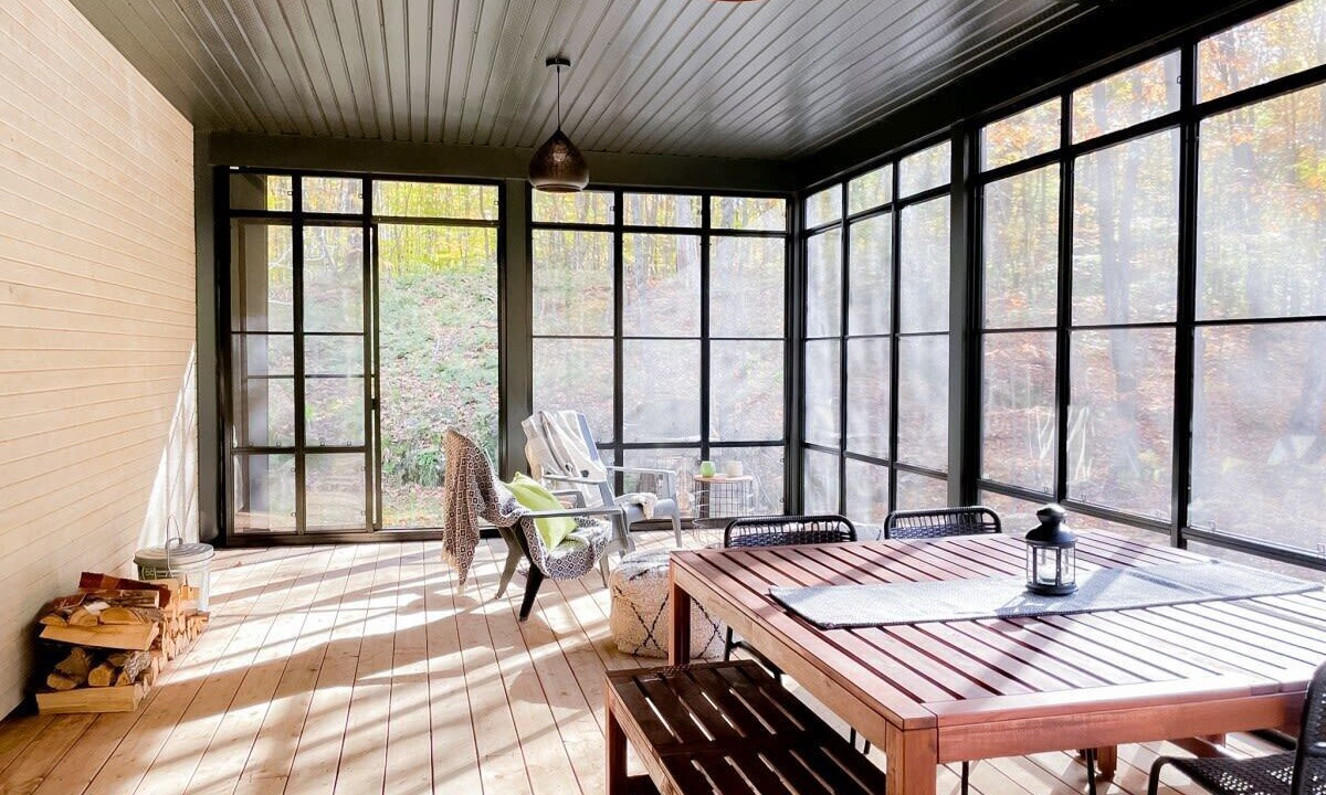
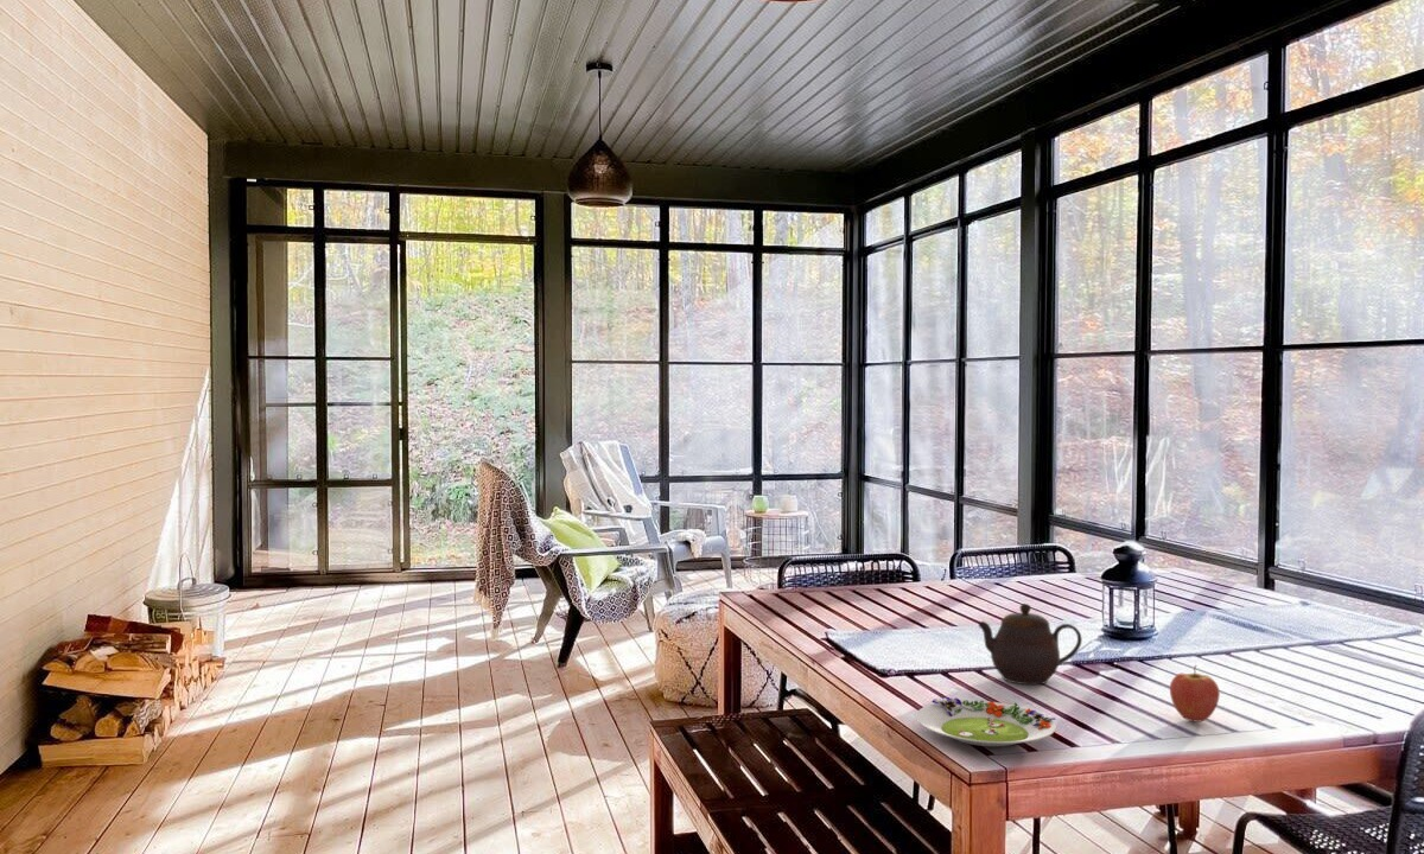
+ fruit (1194, 692)
+ teapot (1029, 642)
+ salad plate (984, 724)
